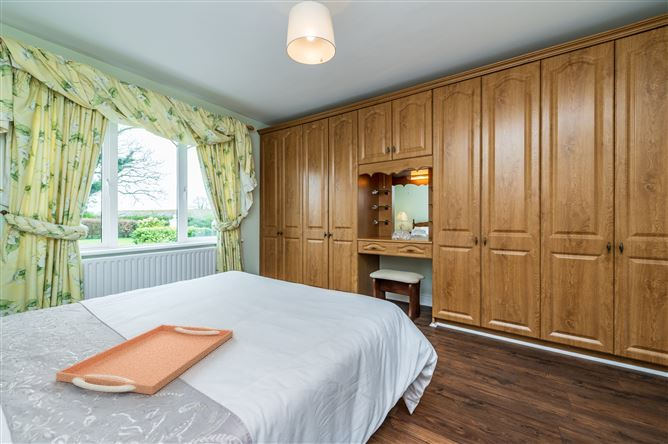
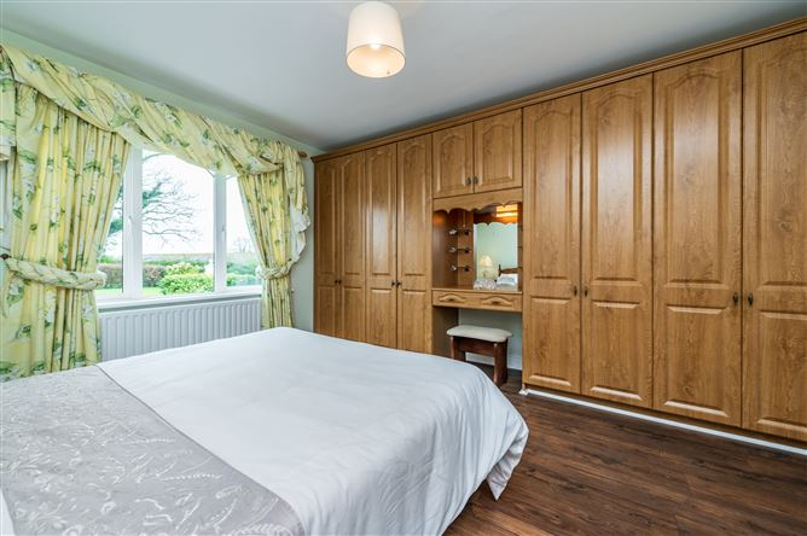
- serving tray (158, 351)
